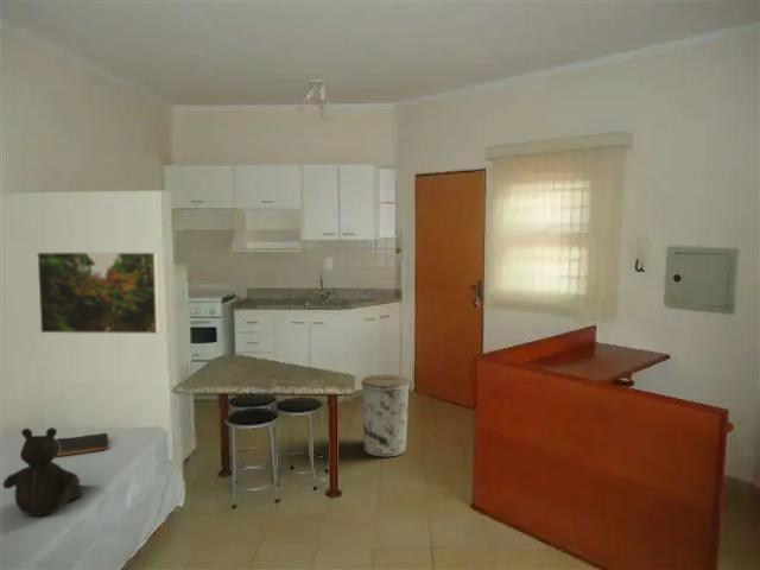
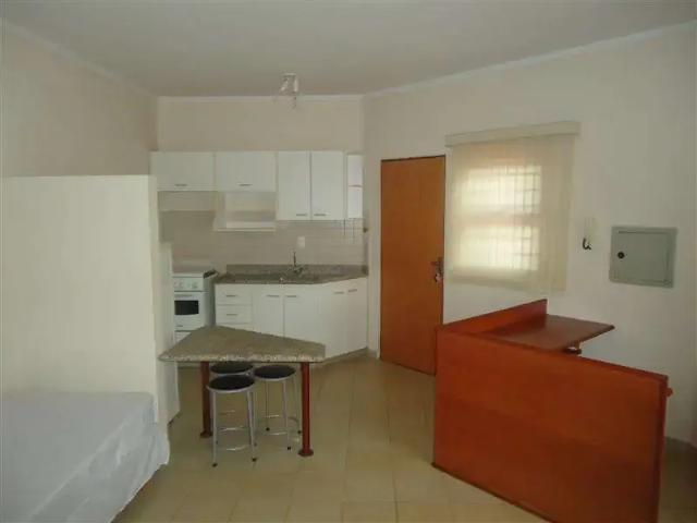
- book (82, 443)
- trash can (385, 412)
- teddy bear (46, 466)
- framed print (99, 292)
